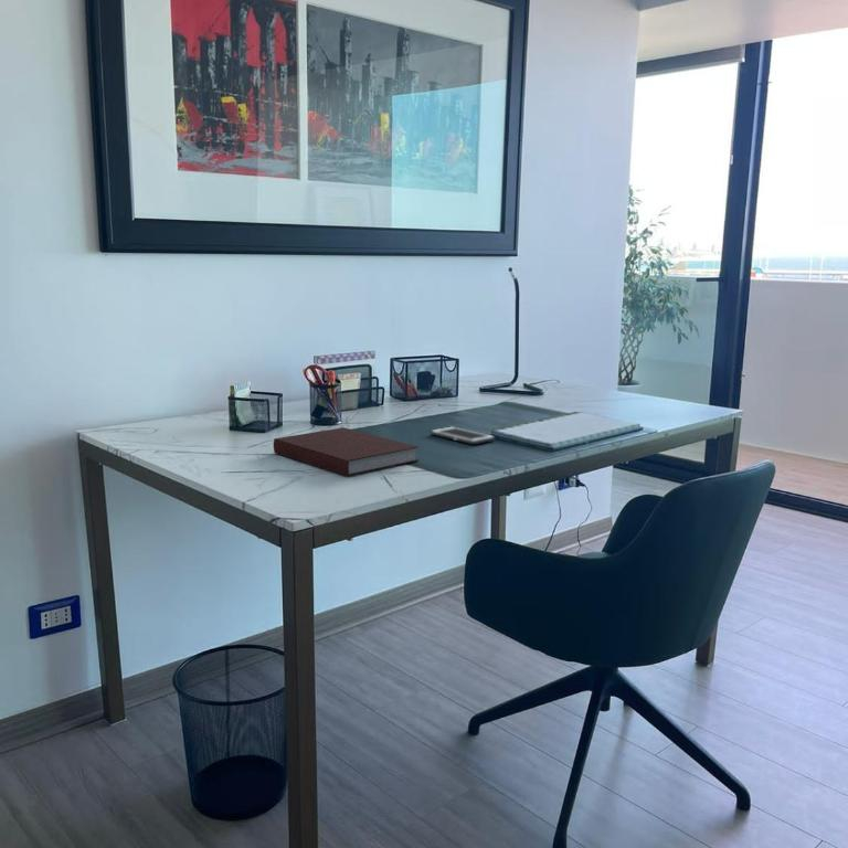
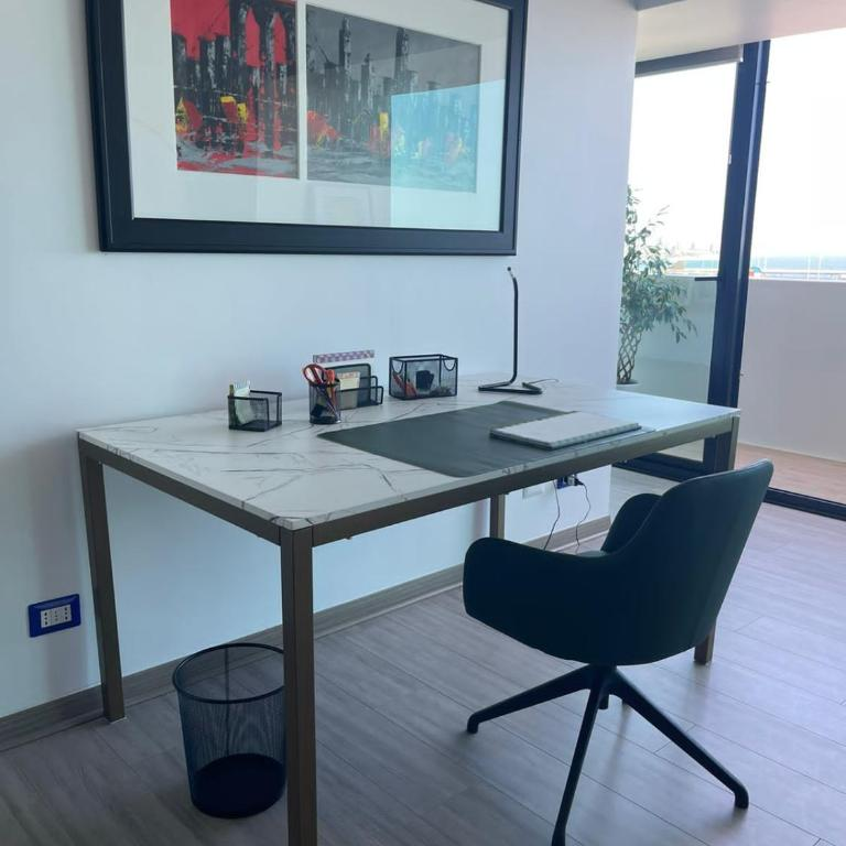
- notebook (344, 449)
- cell phone (462, 435)
